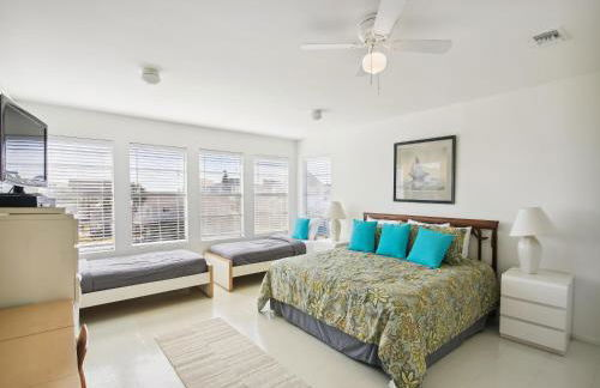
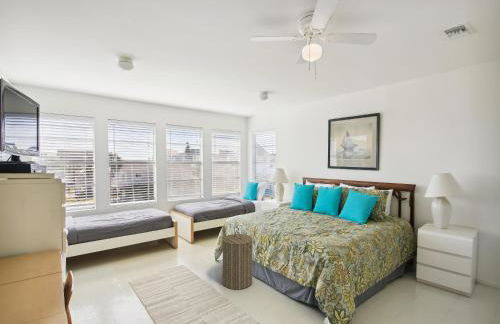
+ laundry hamper (237, 256)
